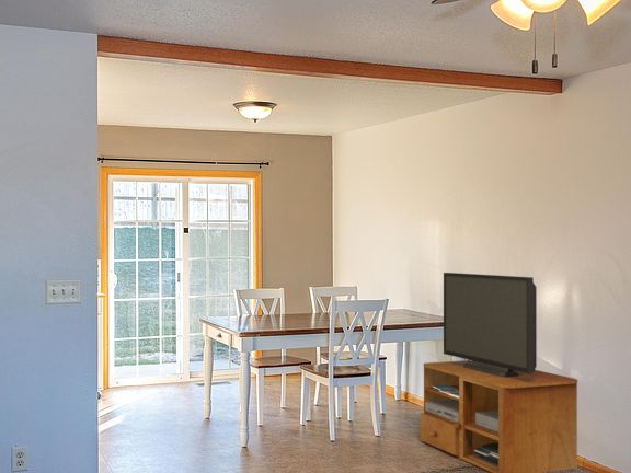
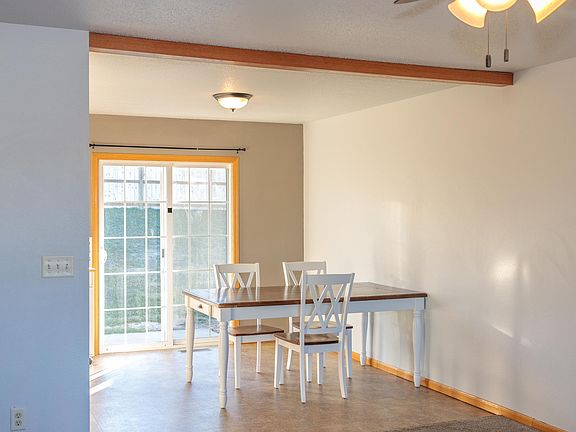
- tv stand (491, 364)
